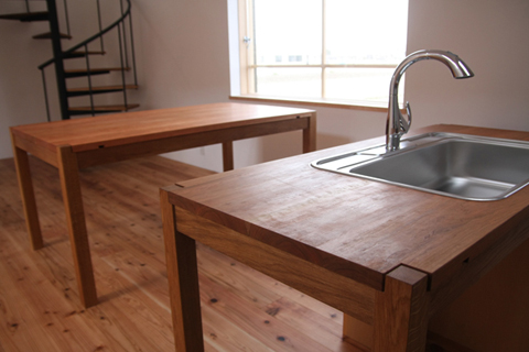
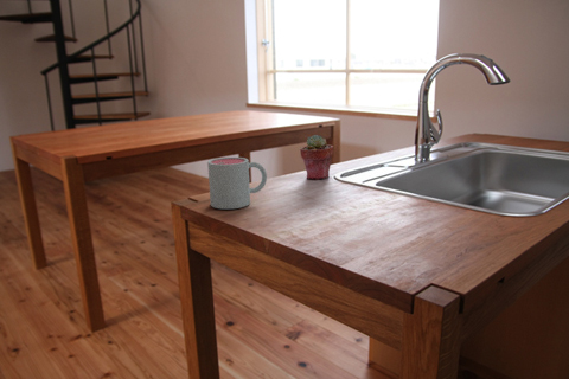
+ potted succulent (317, 155)
+ mug (238, 181)
